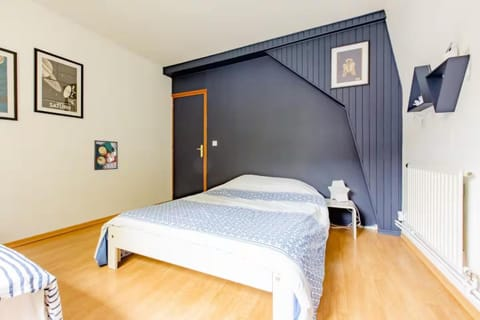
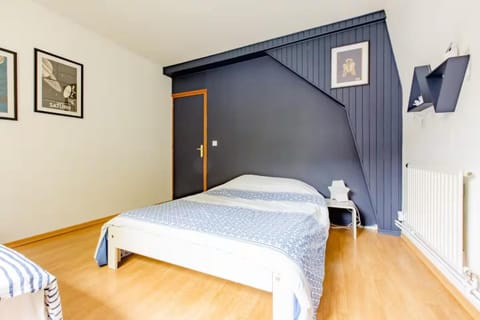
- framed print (106, 155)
